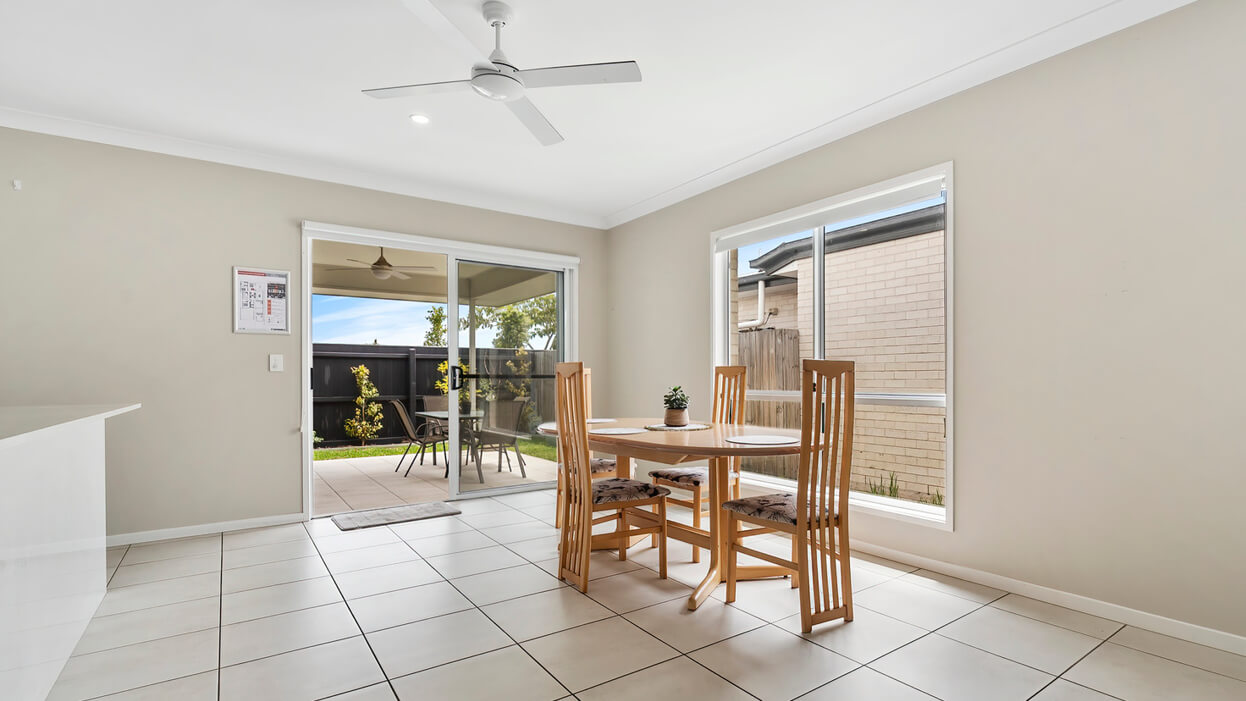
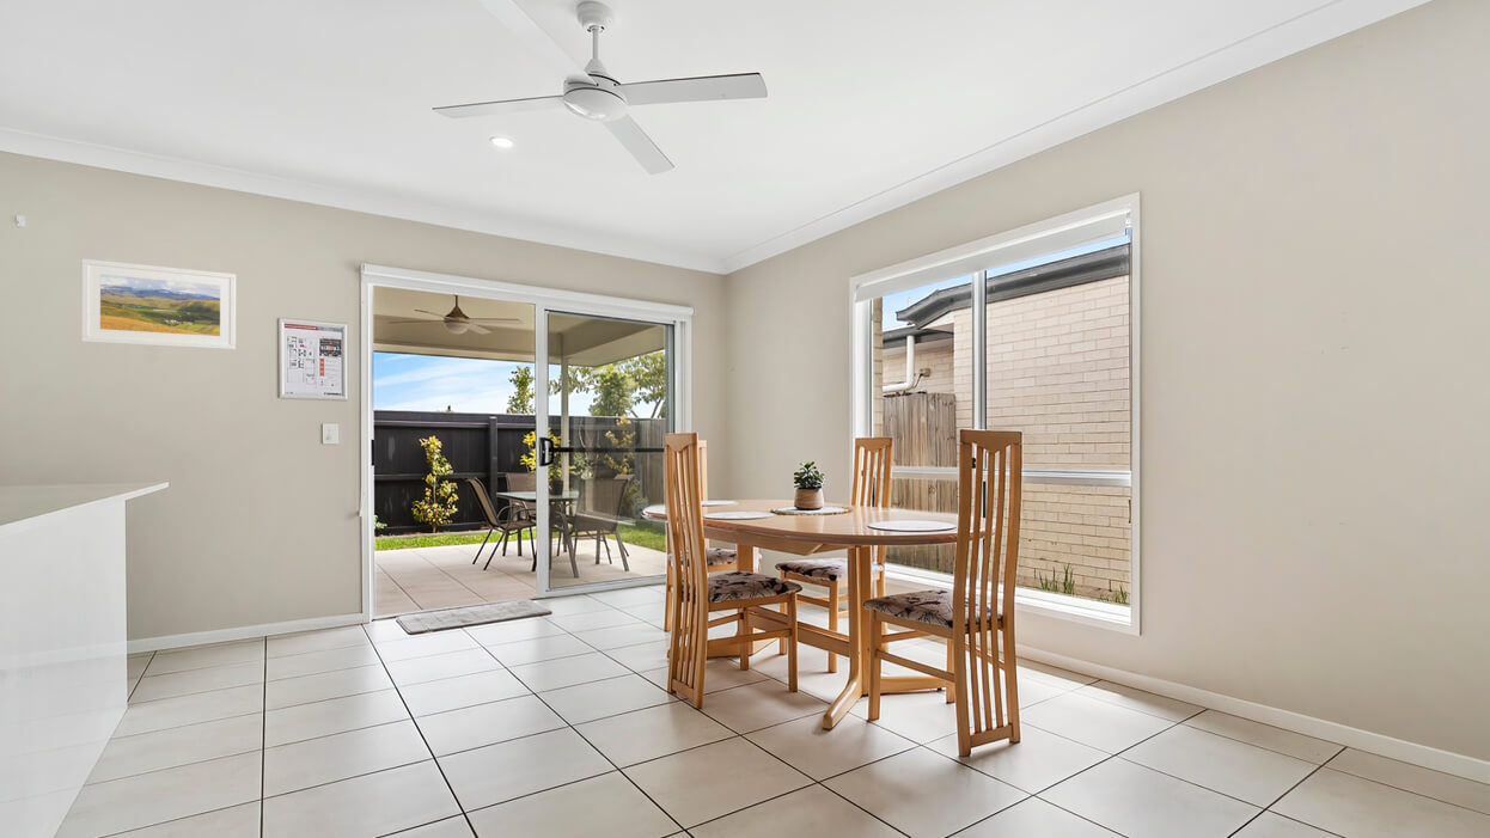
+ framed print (163, 306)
